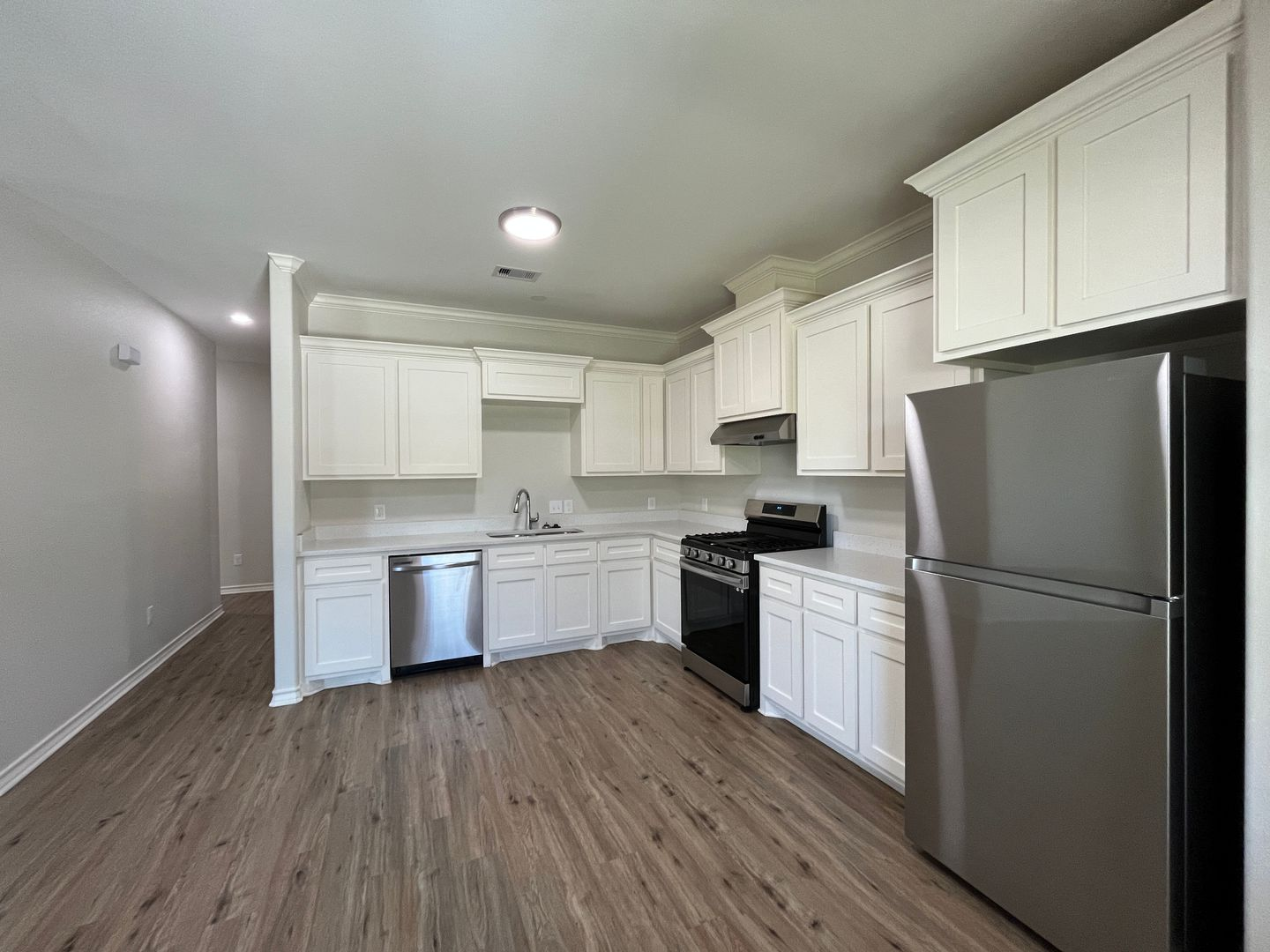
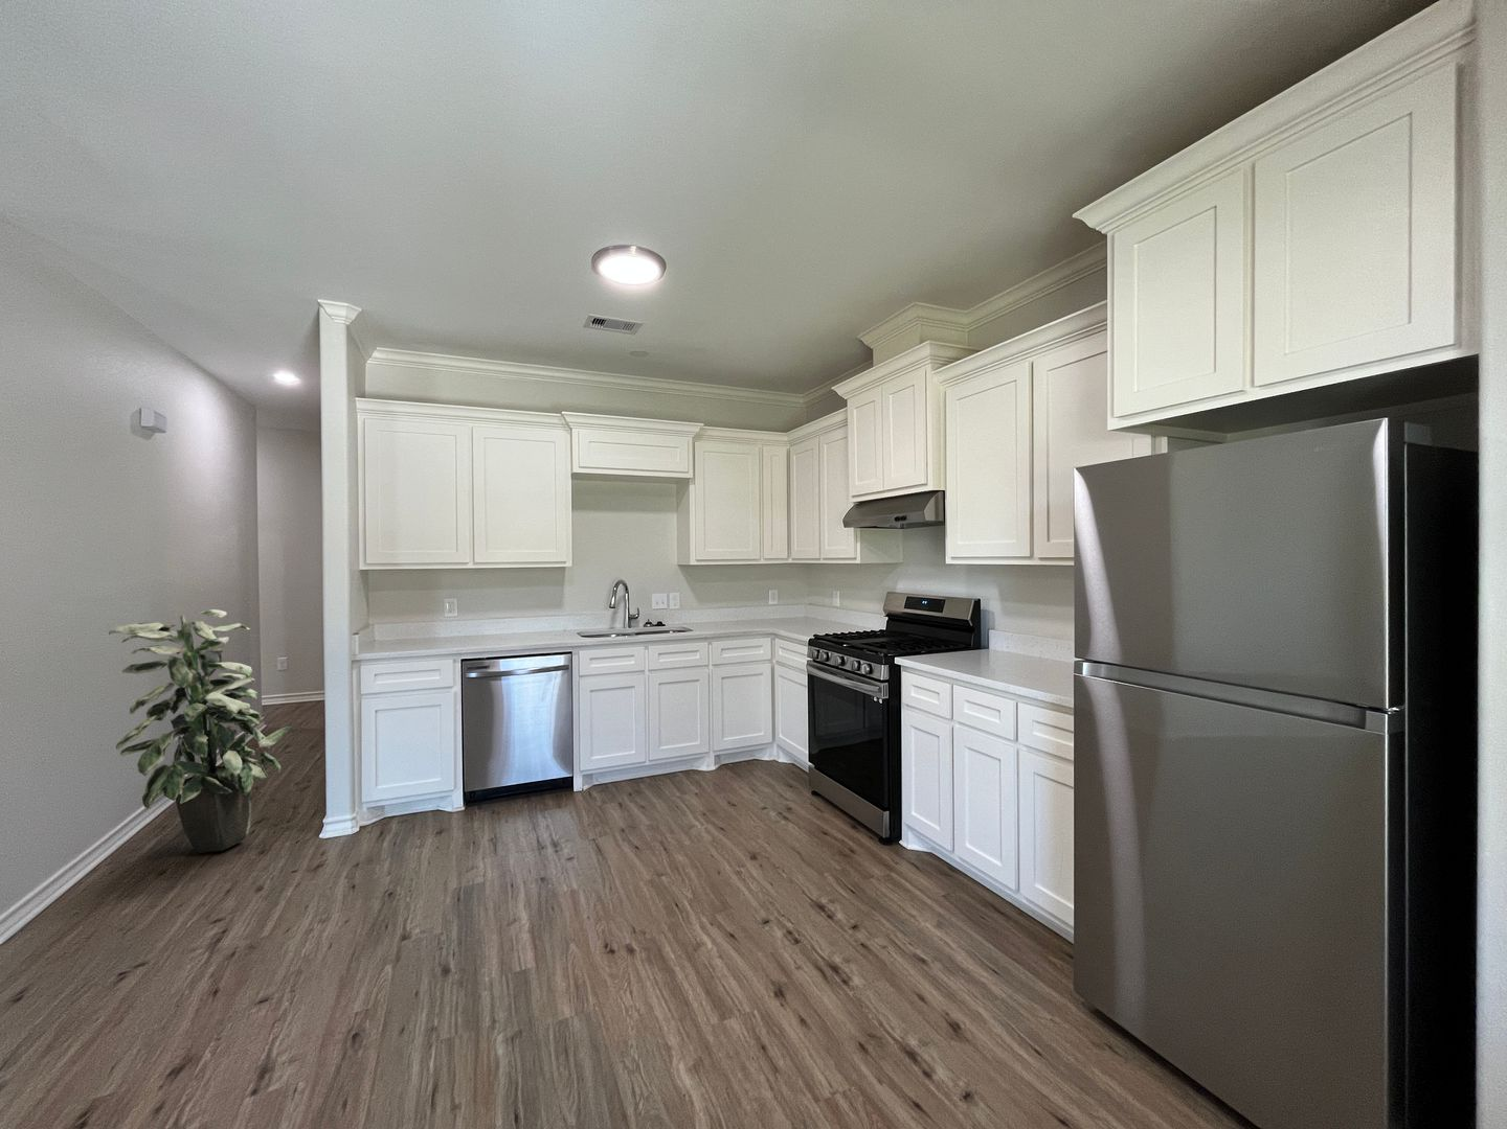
+ indoor plant (202, 729)
